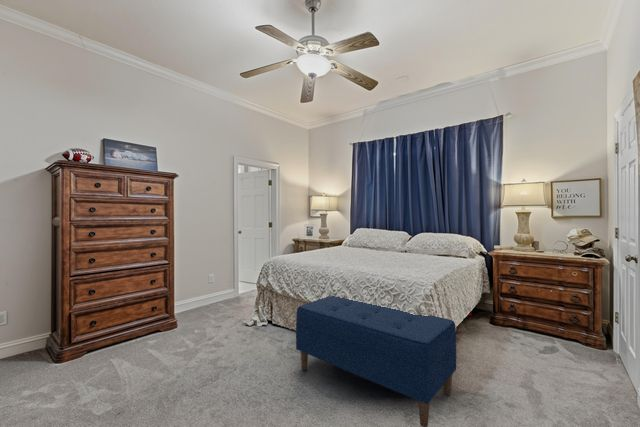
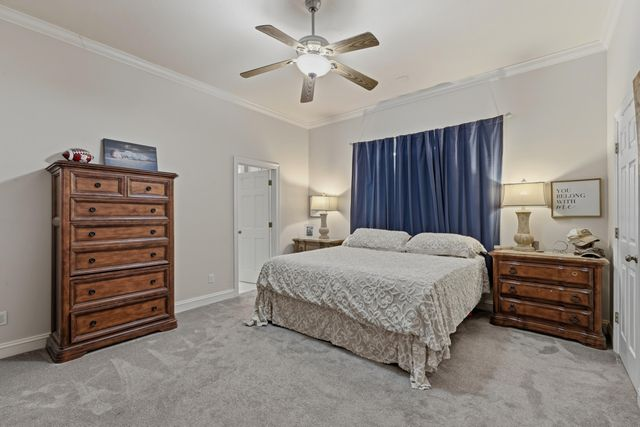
- bench (370, 346)
